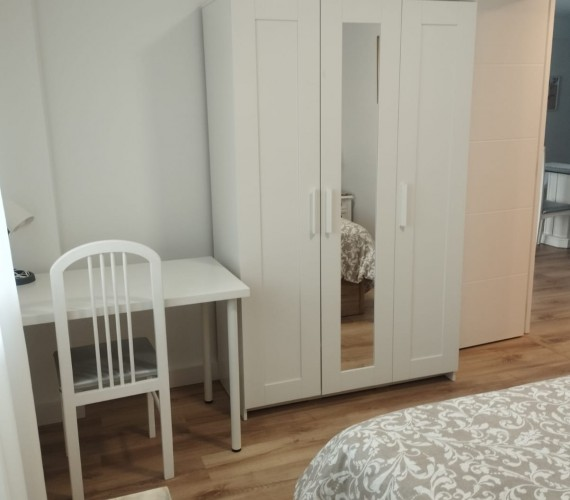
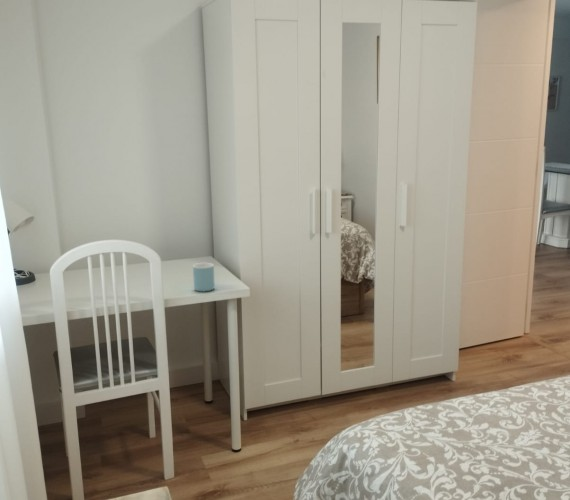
+ mug (203, 276)
